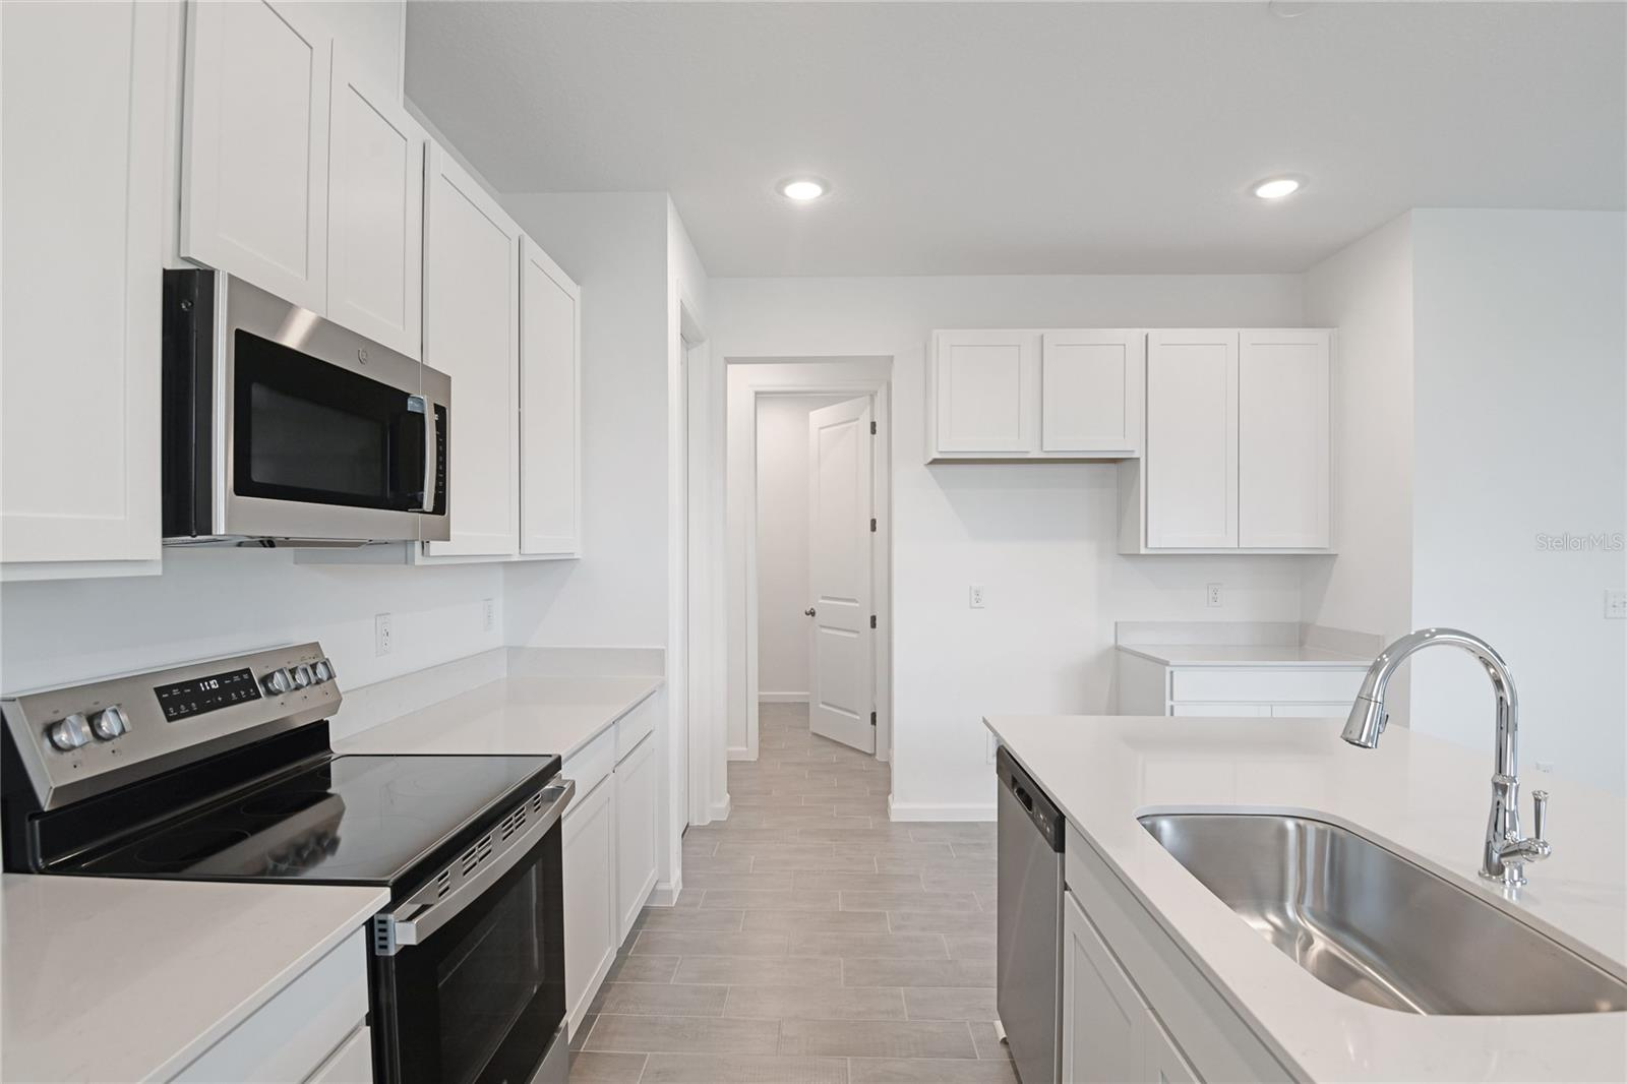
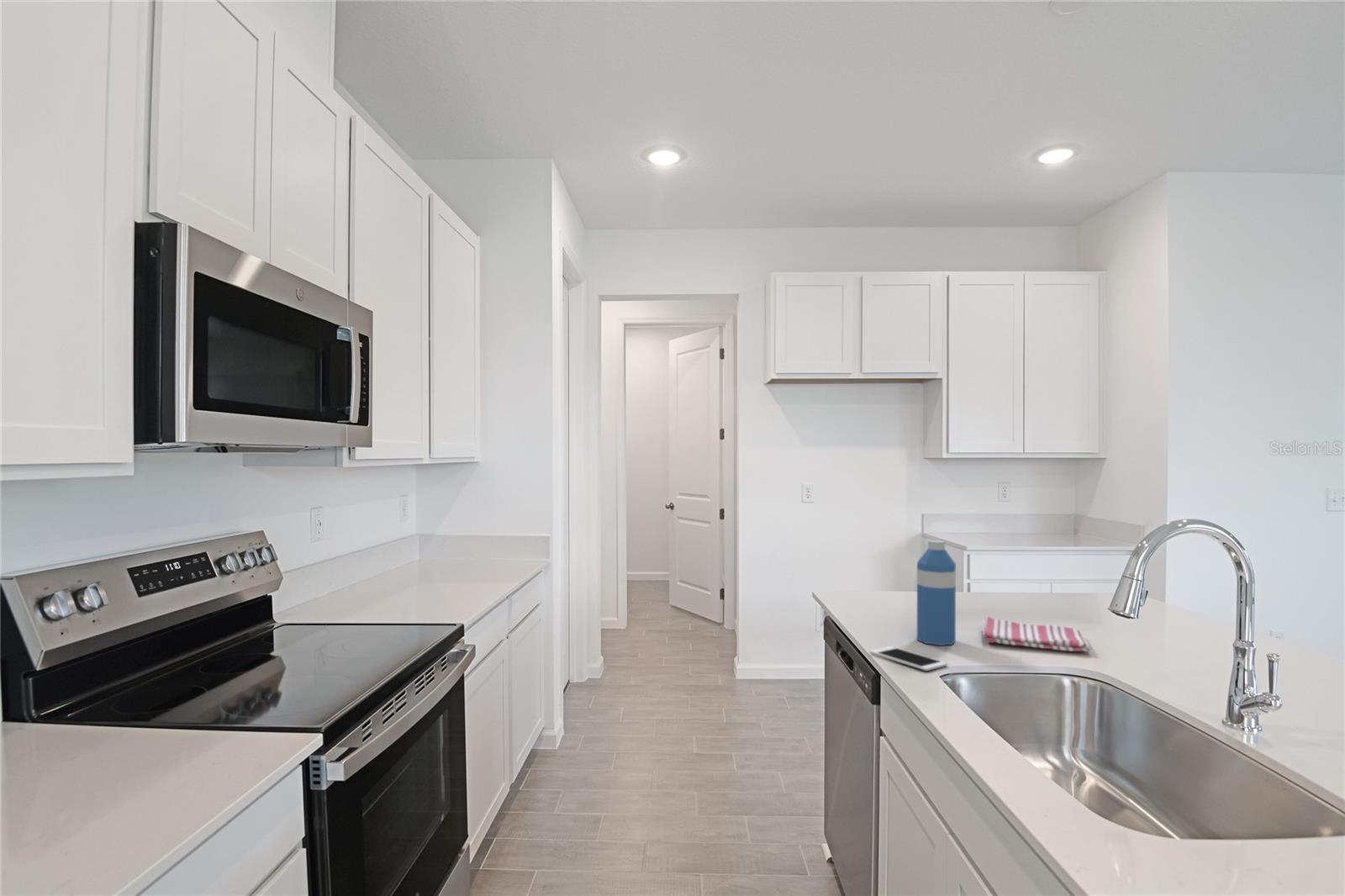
+ cell phone (907, 657)
+ dish towel (1033, 634)
+ water bottle (936, 590)
